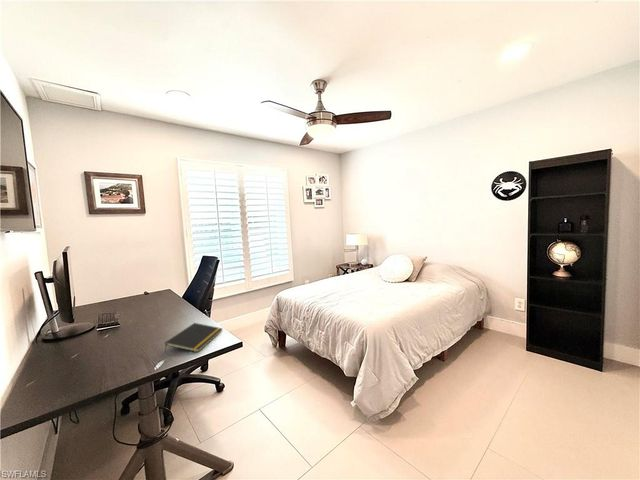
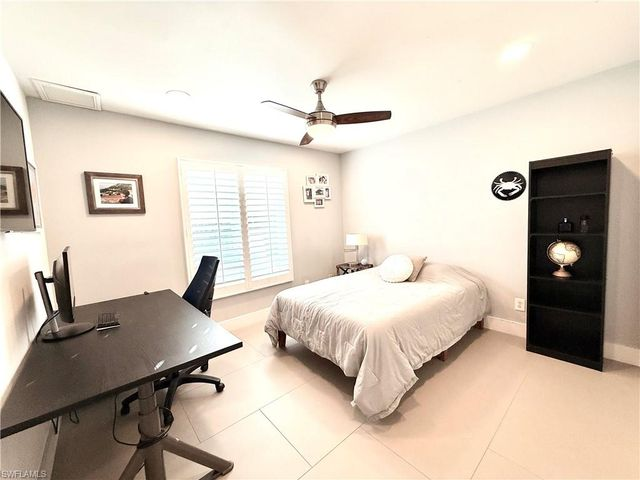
- notepad (196, 336)
